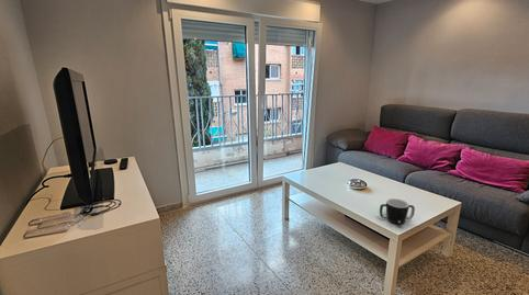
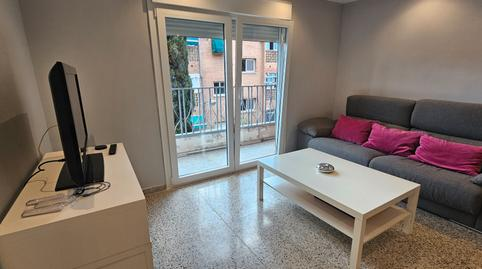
- mug (396, 212)
